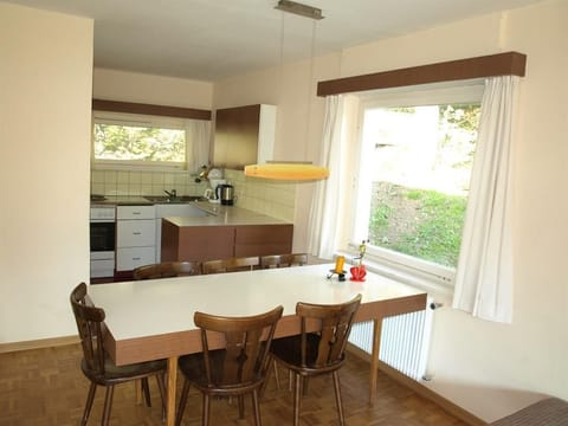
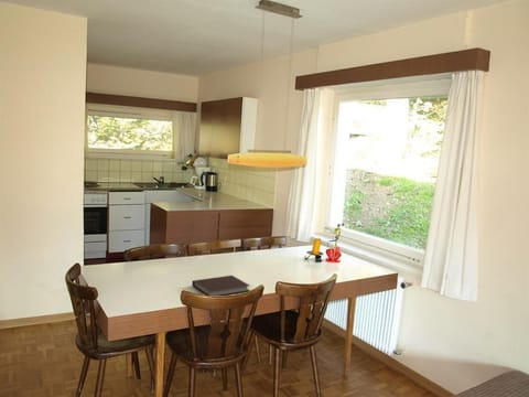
+ notebook (220, 285)
